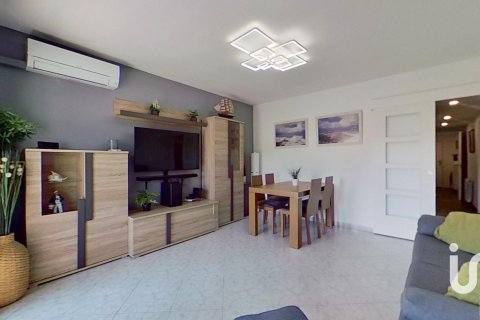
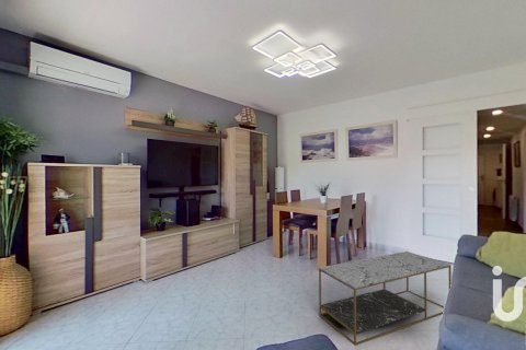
+ coffee table (386, 290)
